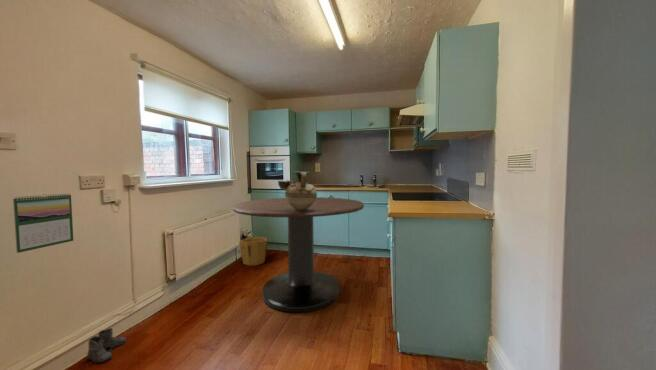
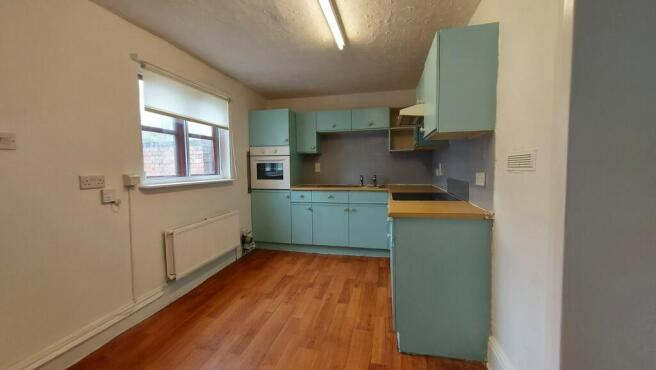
- bucket (254, 250)
- ceramic jug (298, 190)
- boots (105, 343)
- dining table (300, 247)
- calendar (45, 220)
